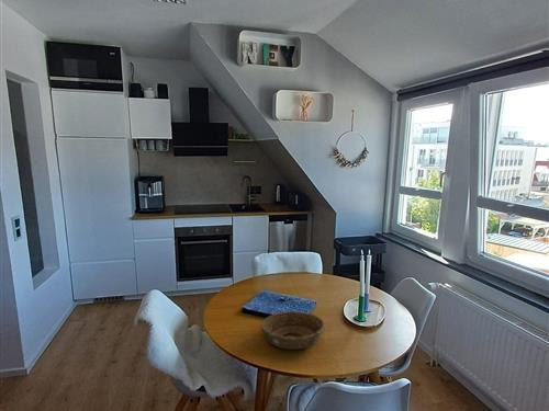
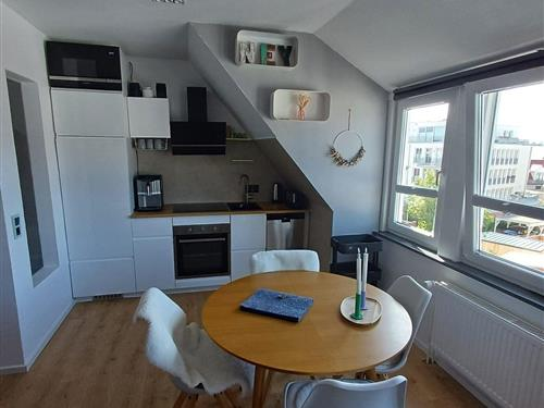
- decorative bowl (292, 331)
